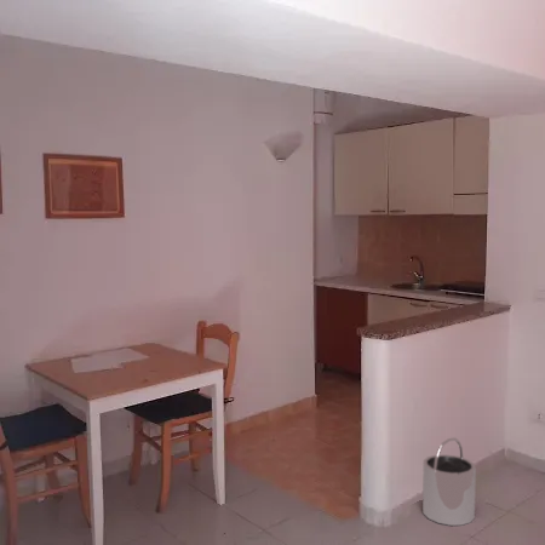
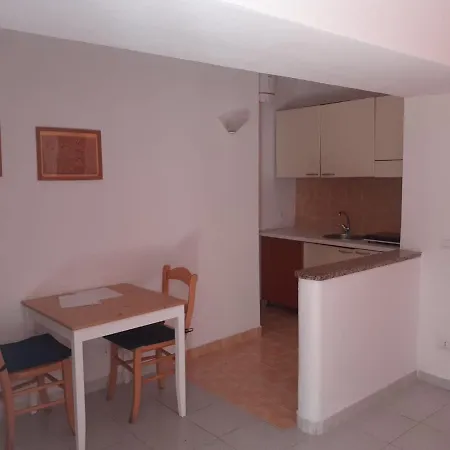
- bucket (448, 476)
